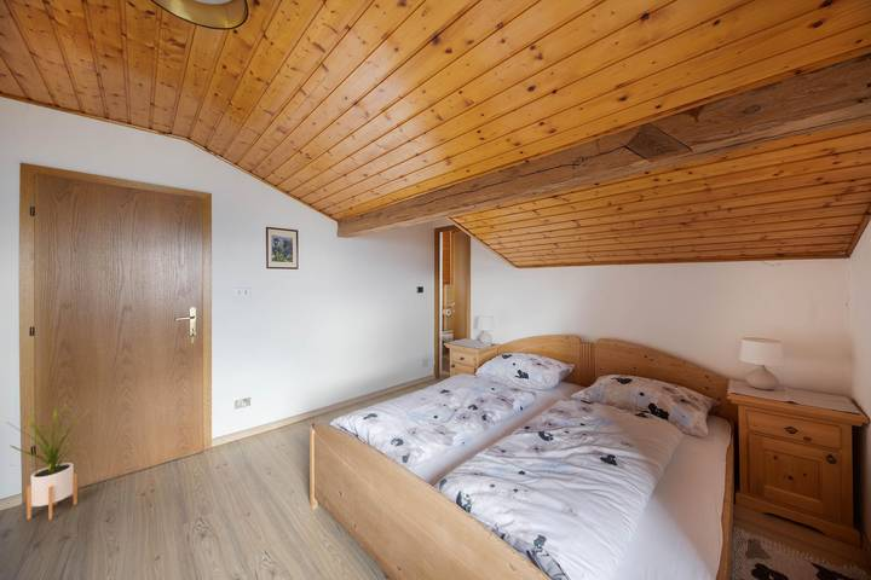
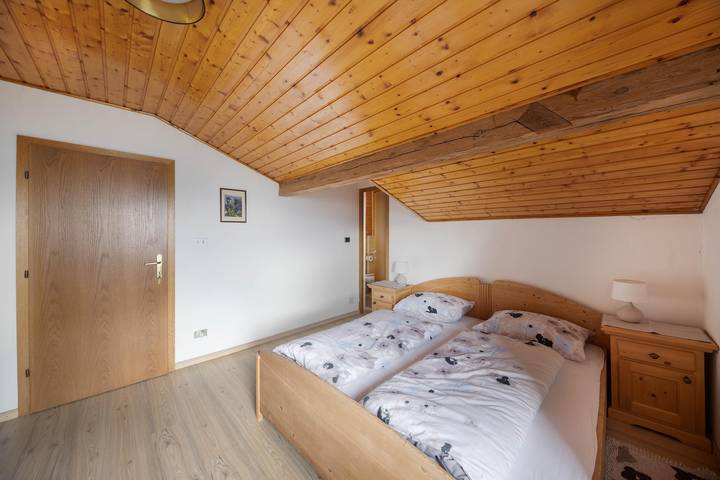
- house plant (53, 456)
